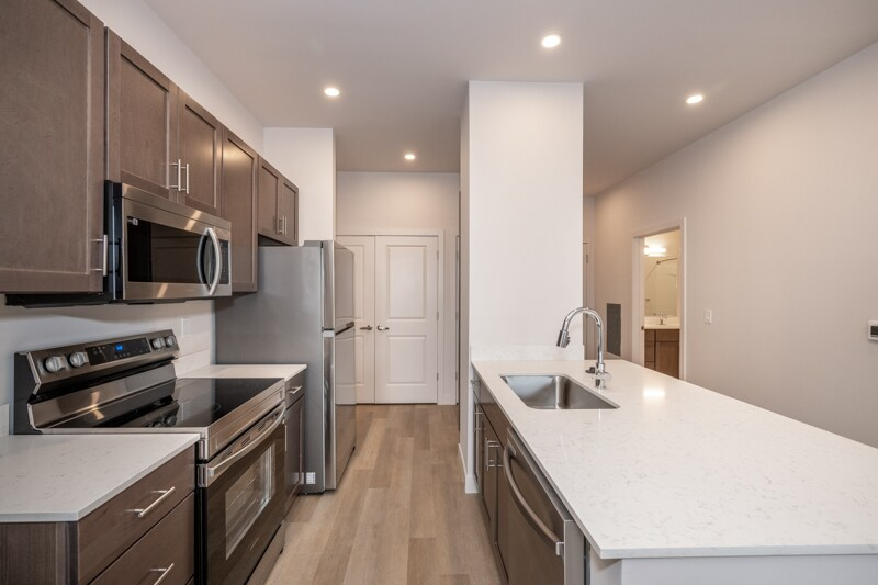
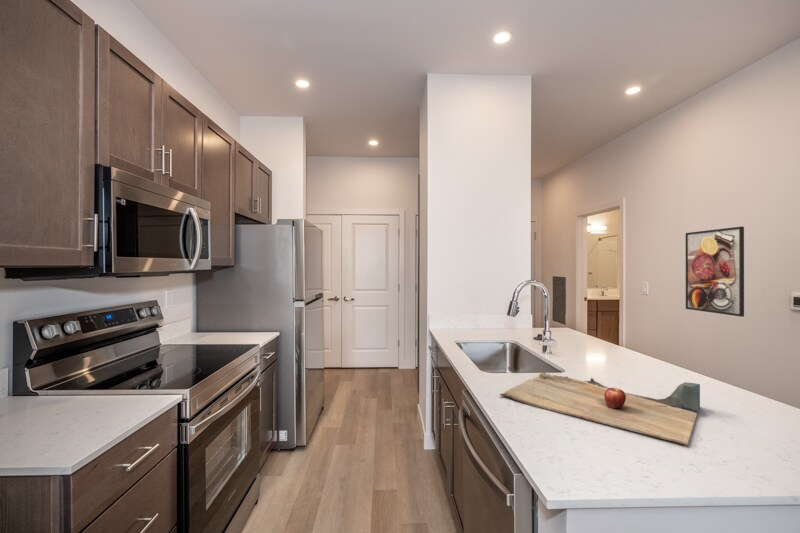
+ cutting board (596, 390)
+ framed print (712, 271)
